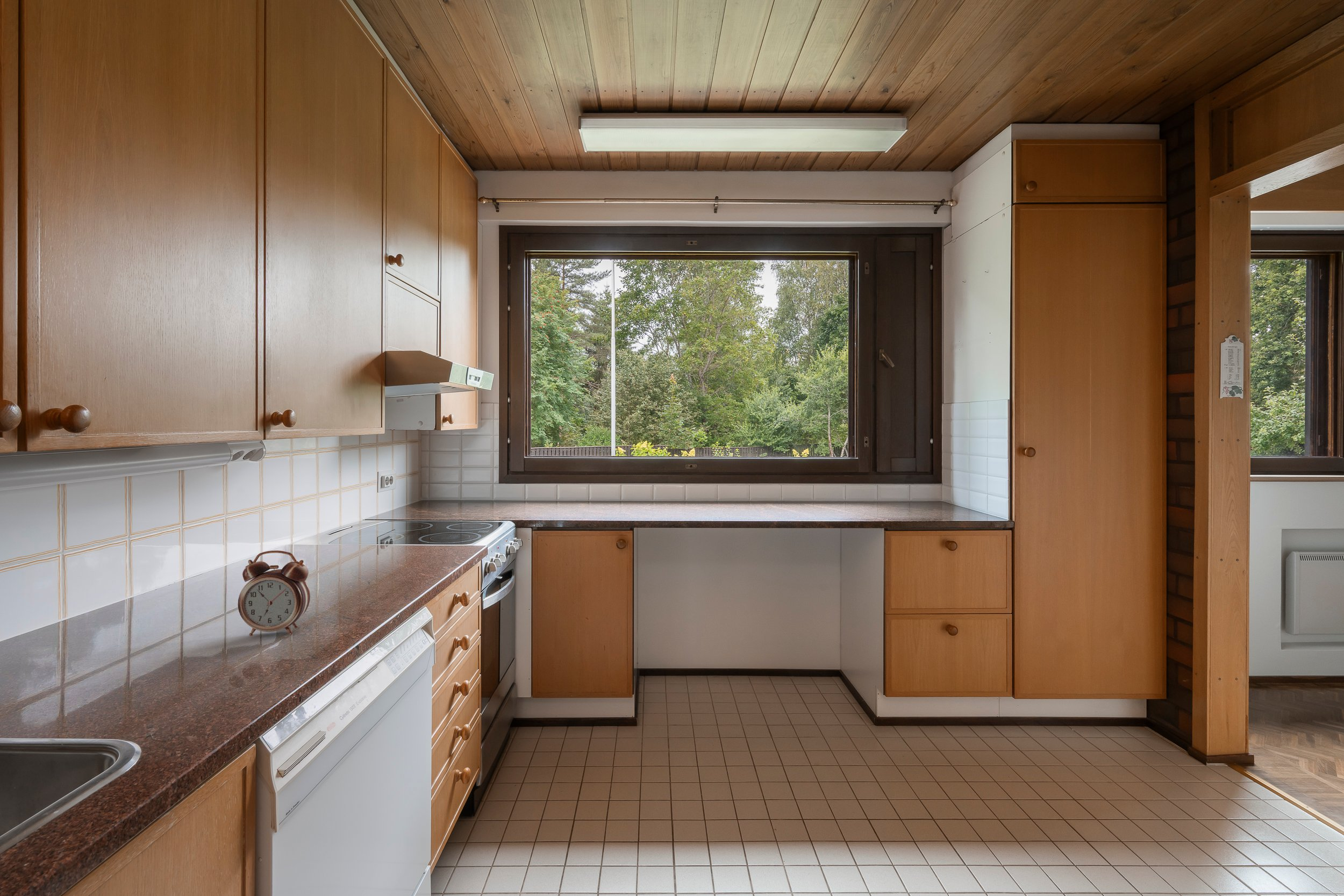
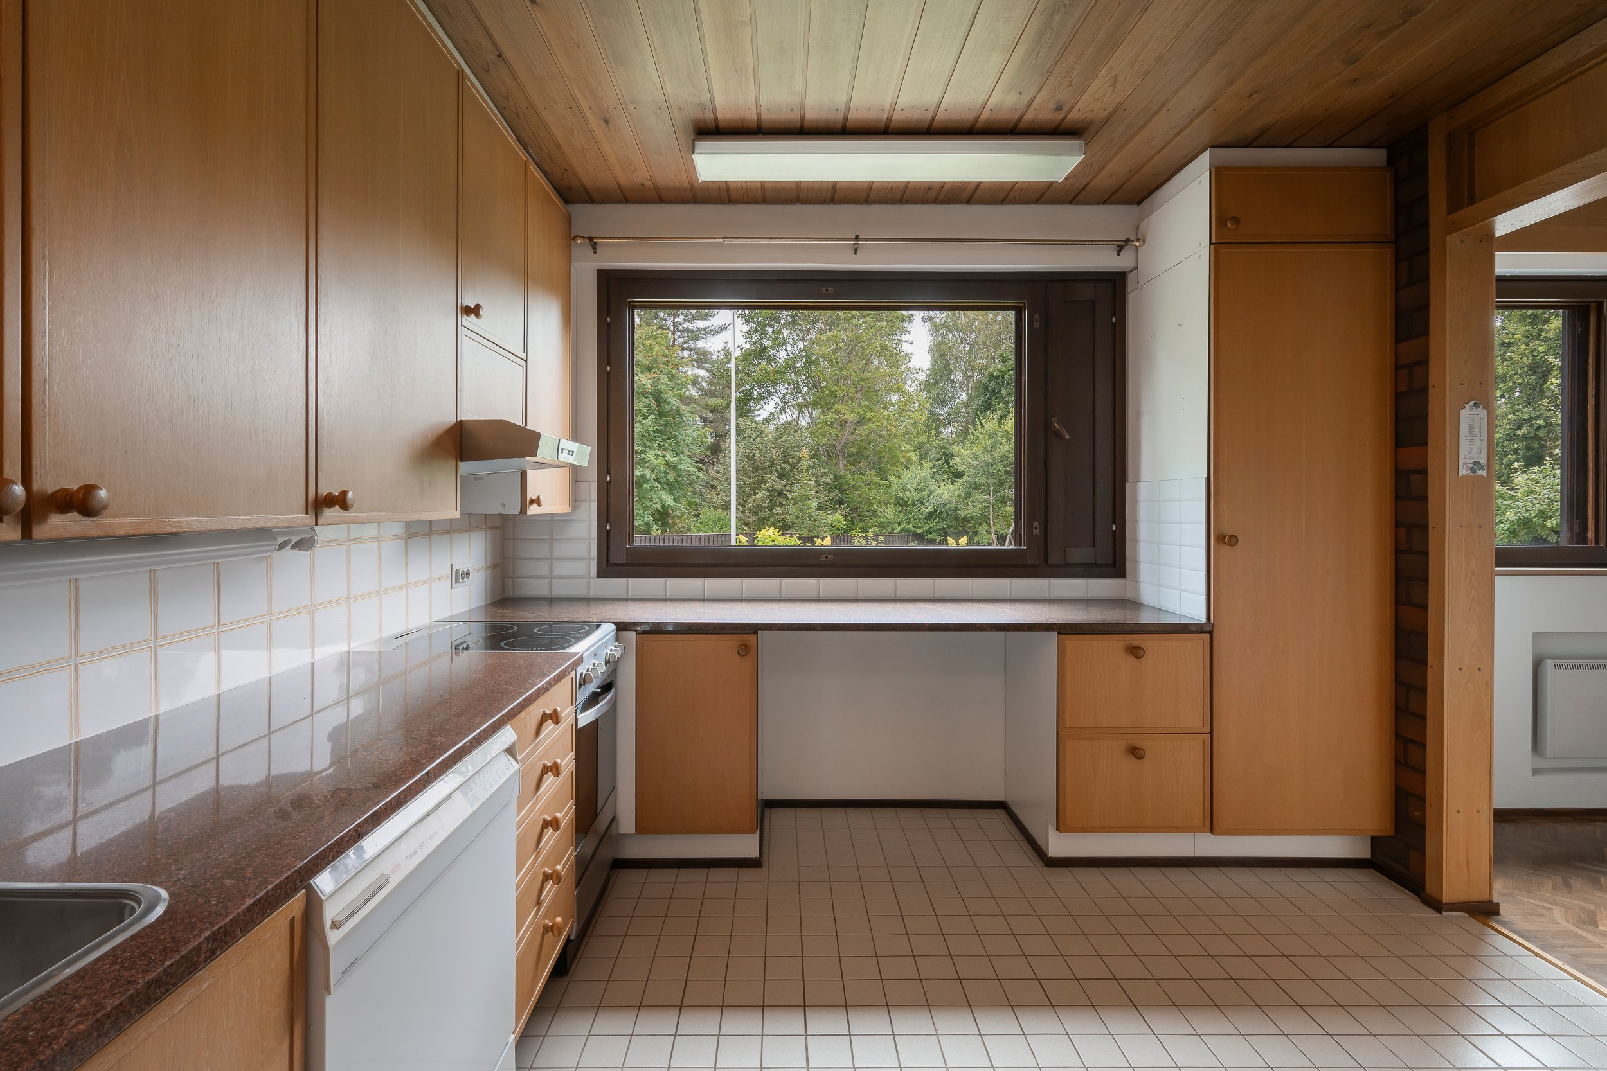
- alarm clock (275, 592)
